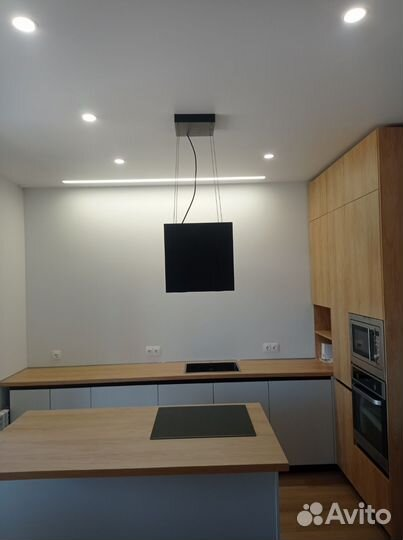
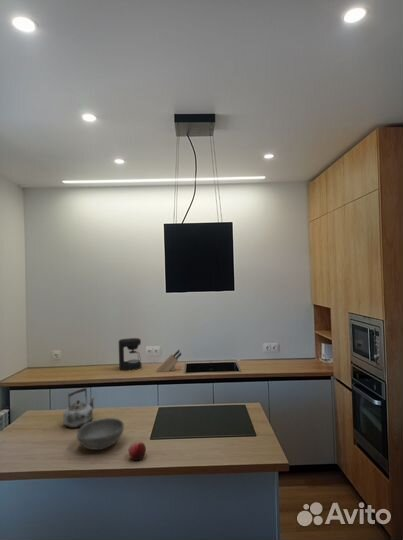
+ coffee maker (130, 352)
+ kettle (81, 405)
+ apple (137, 449)
+ bowl (101, 435)
+ knife block (169, 360)
